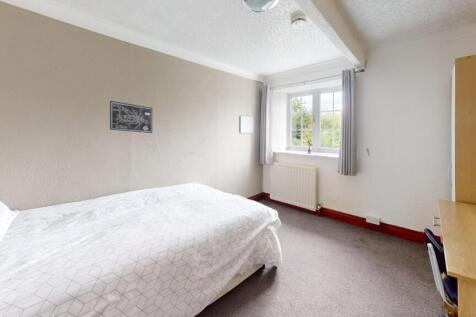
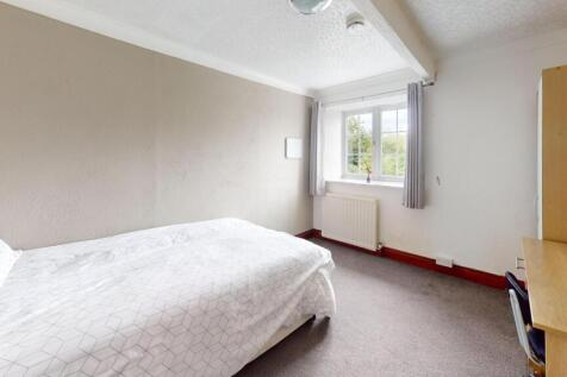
- wall art (132, 118)
